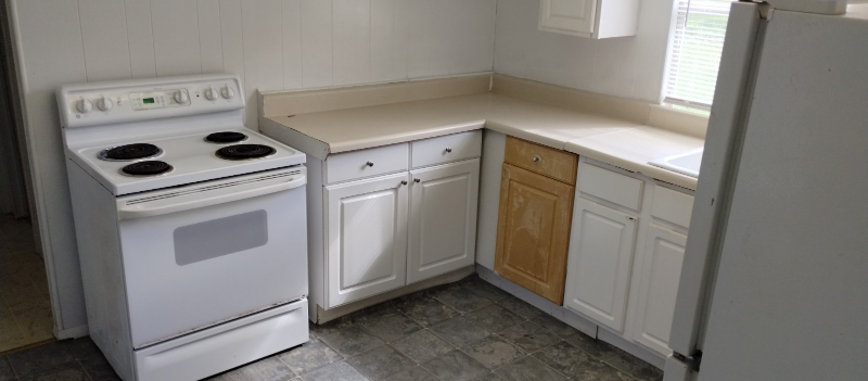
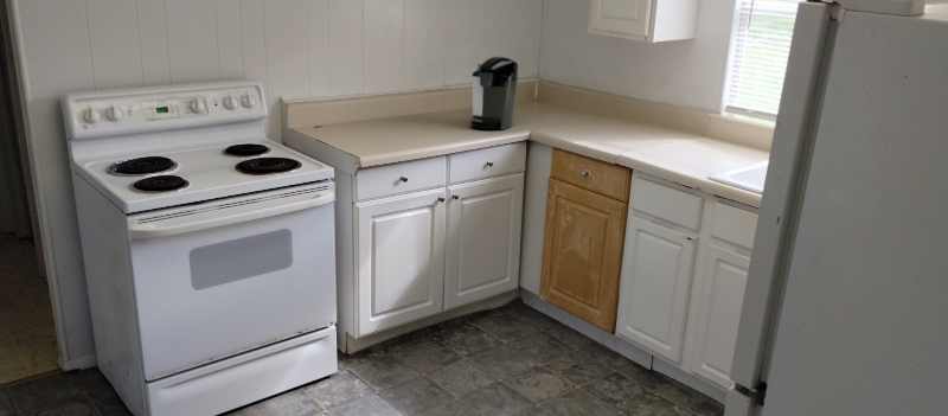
+ coffee maker (485, 90)
